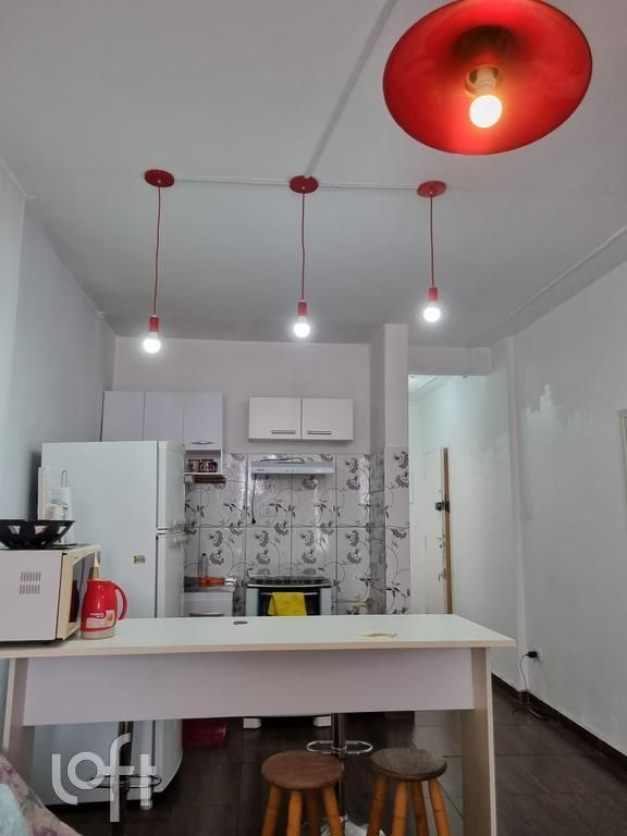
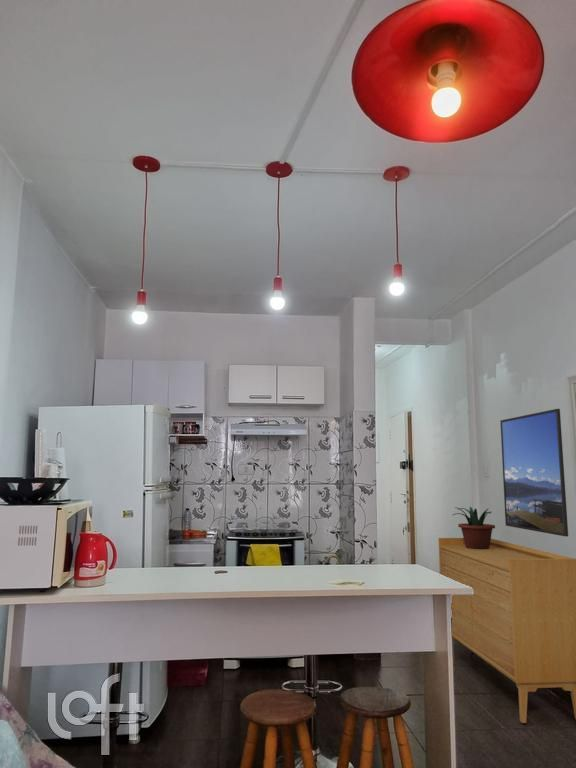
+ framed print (530, 471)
+ sideboard (501, 615)
+ potted plant (473, 527)
